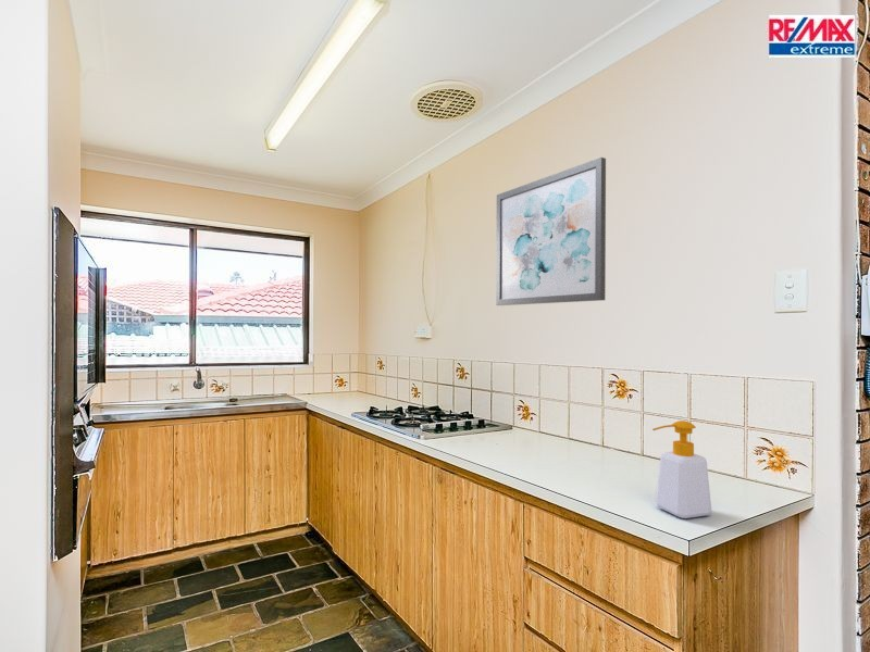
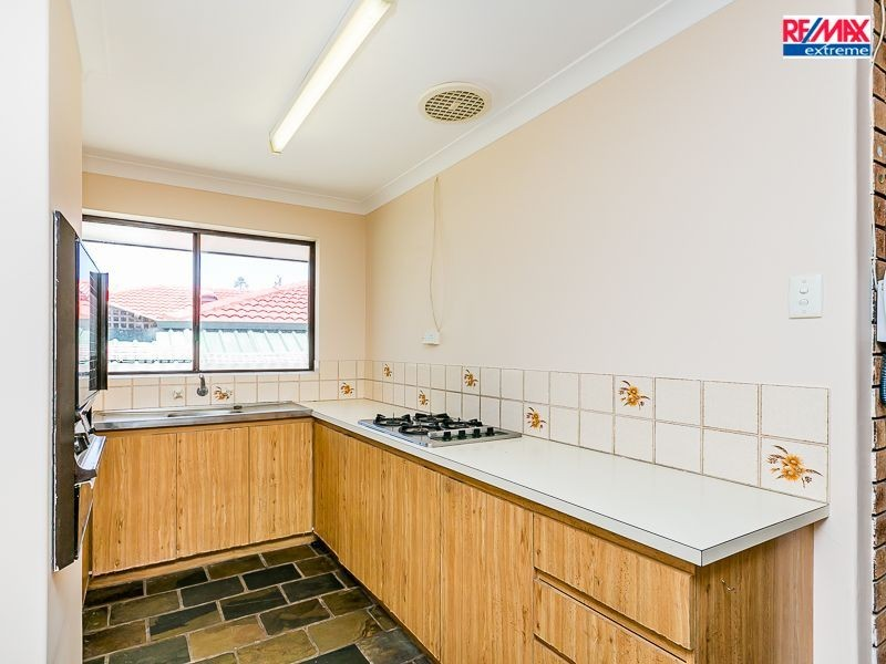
- wall art (544, 240)
- soap bottle (675, 466)
